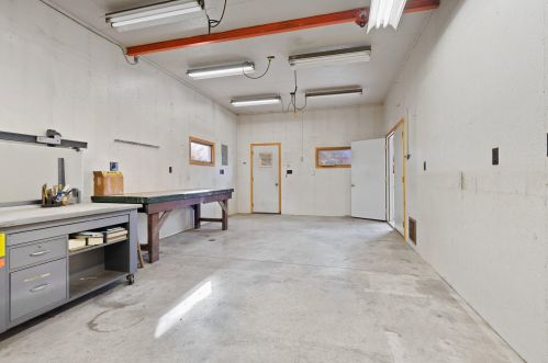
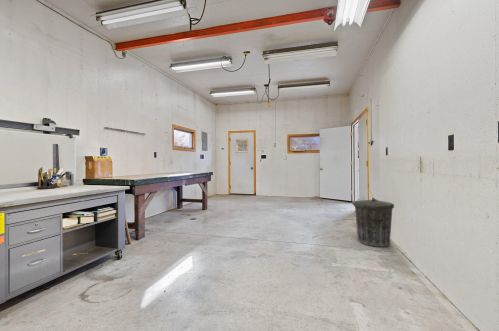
+ trash can (373, 220)
